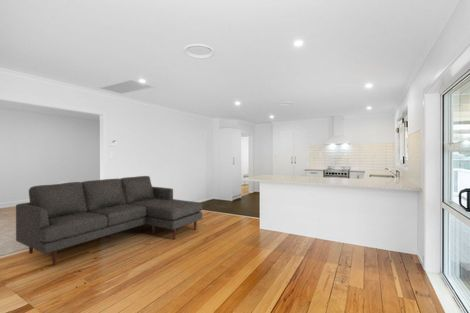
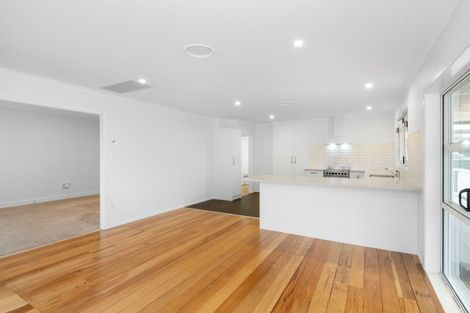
- sofa (123, 210)
